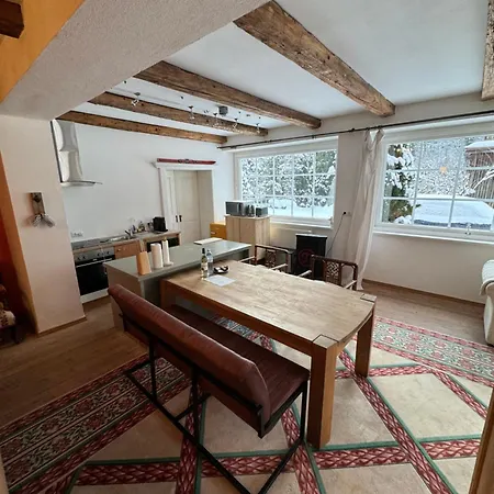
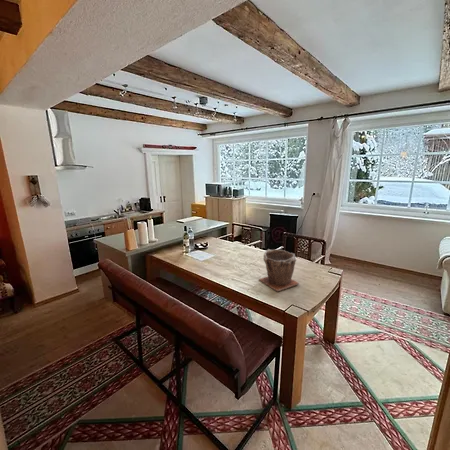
+ plant pot (278, 267)
